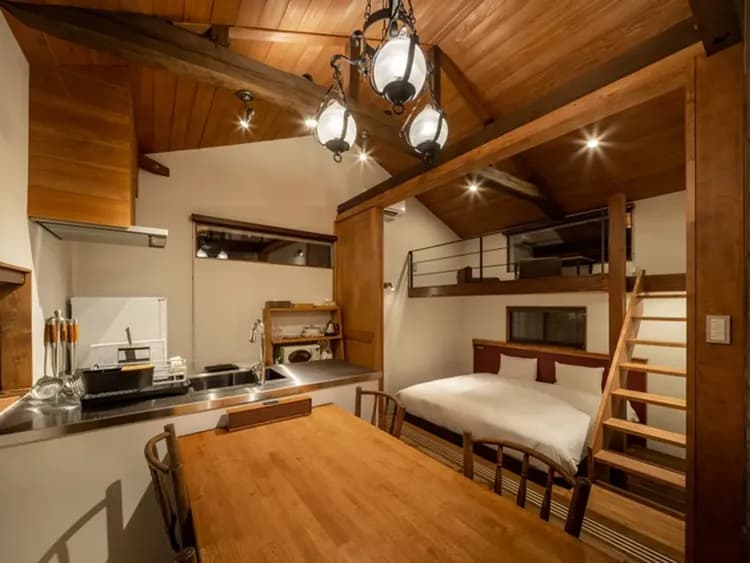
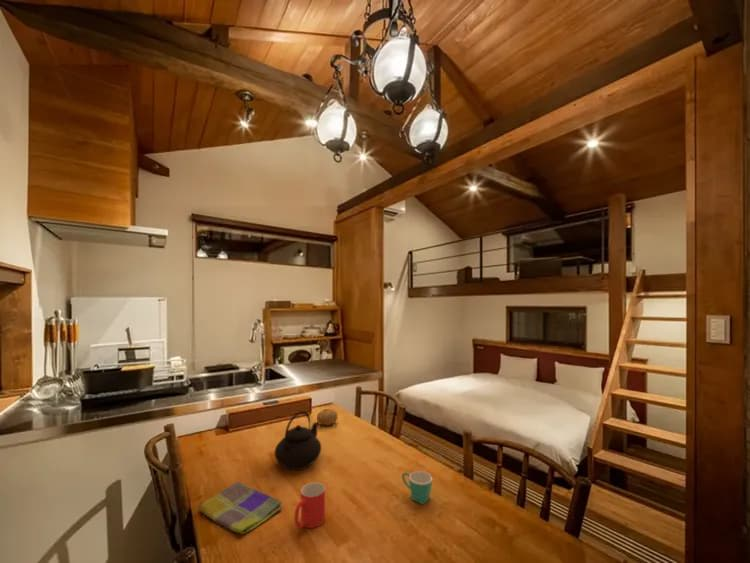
+ teapot (301, 435)
+ dish towel (240, 505)
+ mug (308, 508)
+ fruit (327, 416)
+ mug (416, 486)
